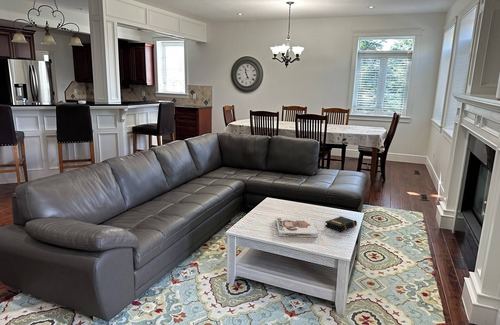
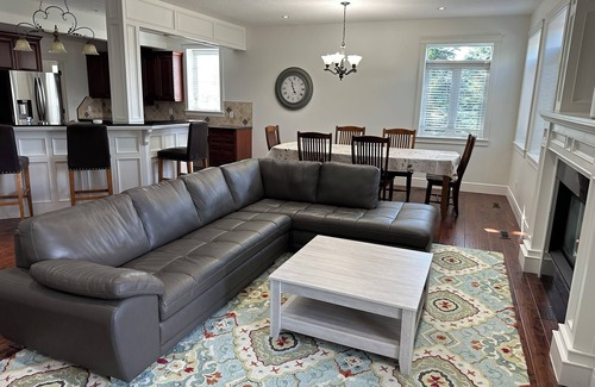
- book (342, 223)
- board game (295, 226)
